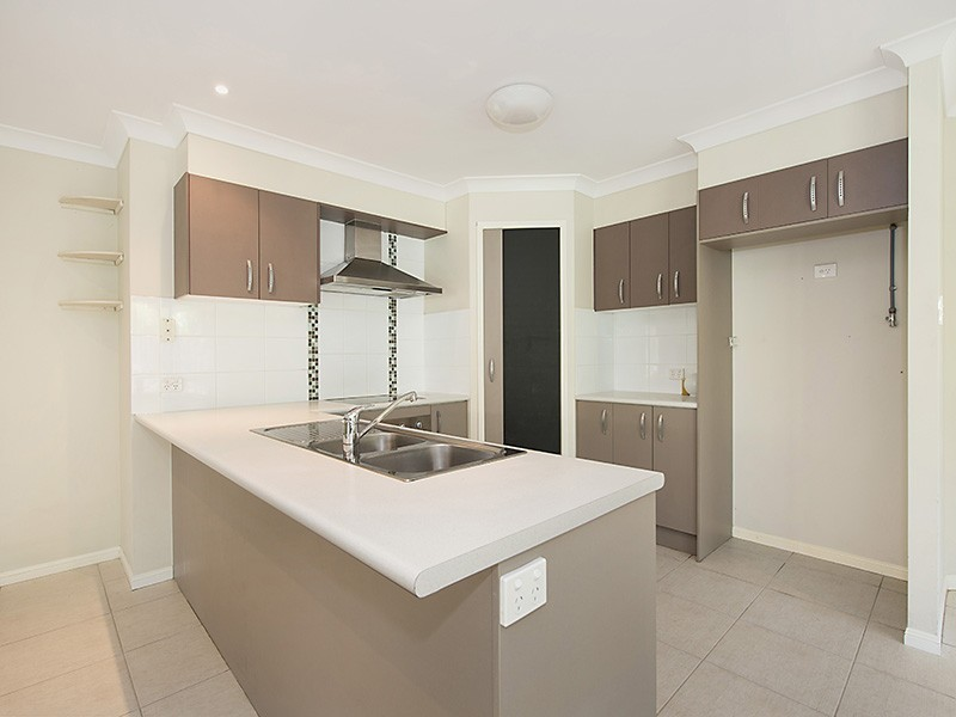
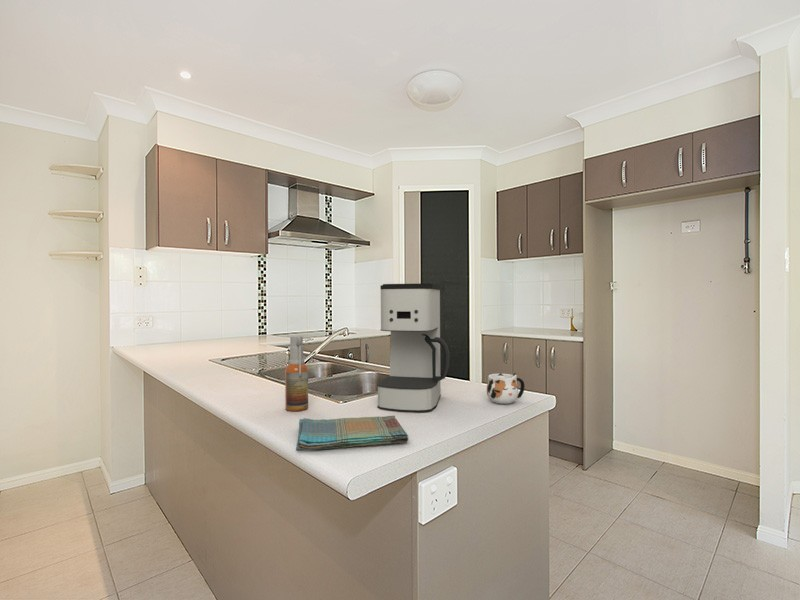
+ mug (506, 386)
+ coffee maker (415, 343)
+ dish towel (350, 429)
+ spray bottle (297, 372)
